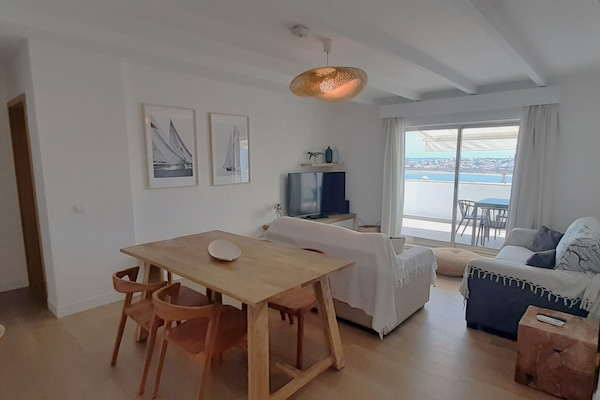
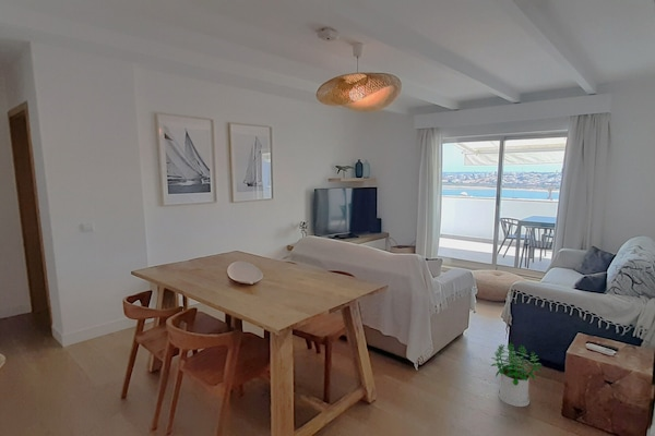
+ potted plant (512, 371)
